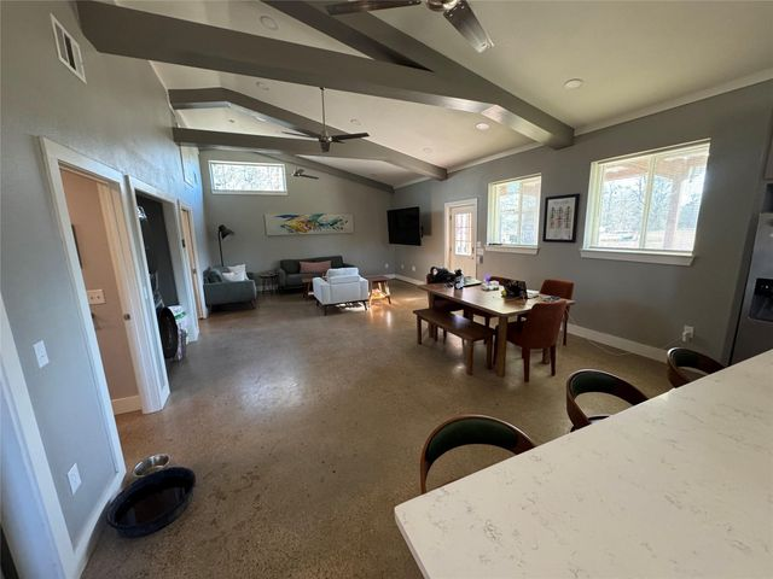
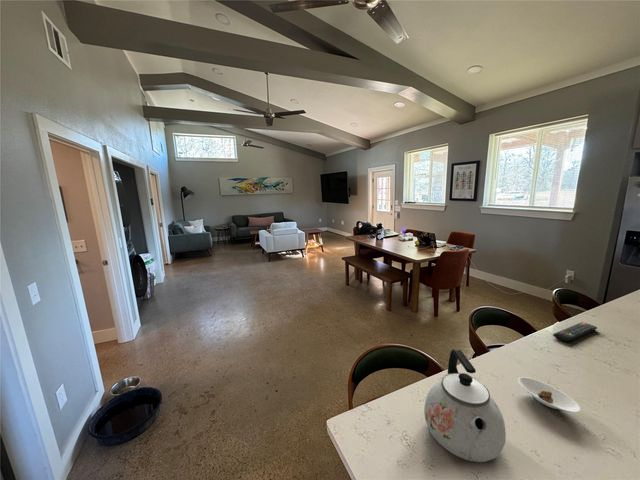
+ remote control (575, 331)
+ saucer (546, 395)
+ kettle (464, 399)
